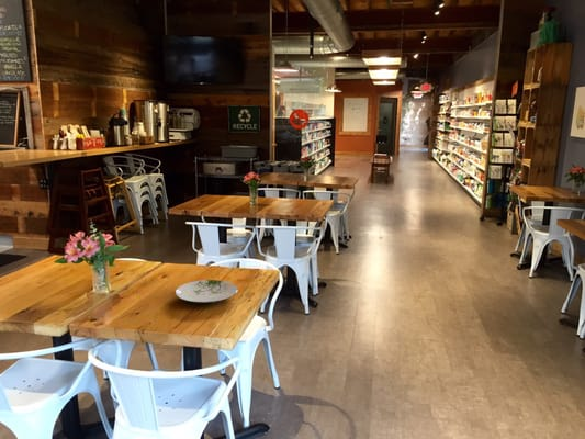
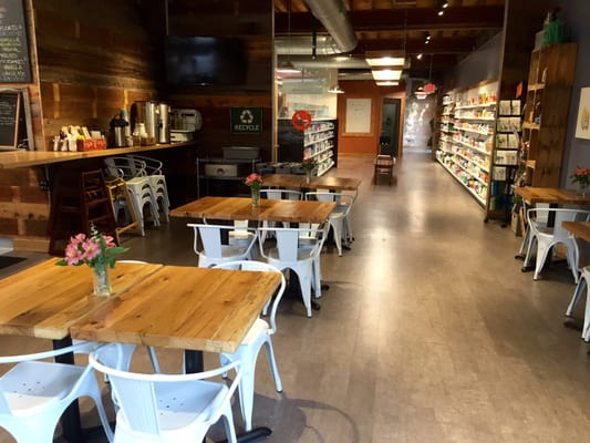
- plate (206, 293)
